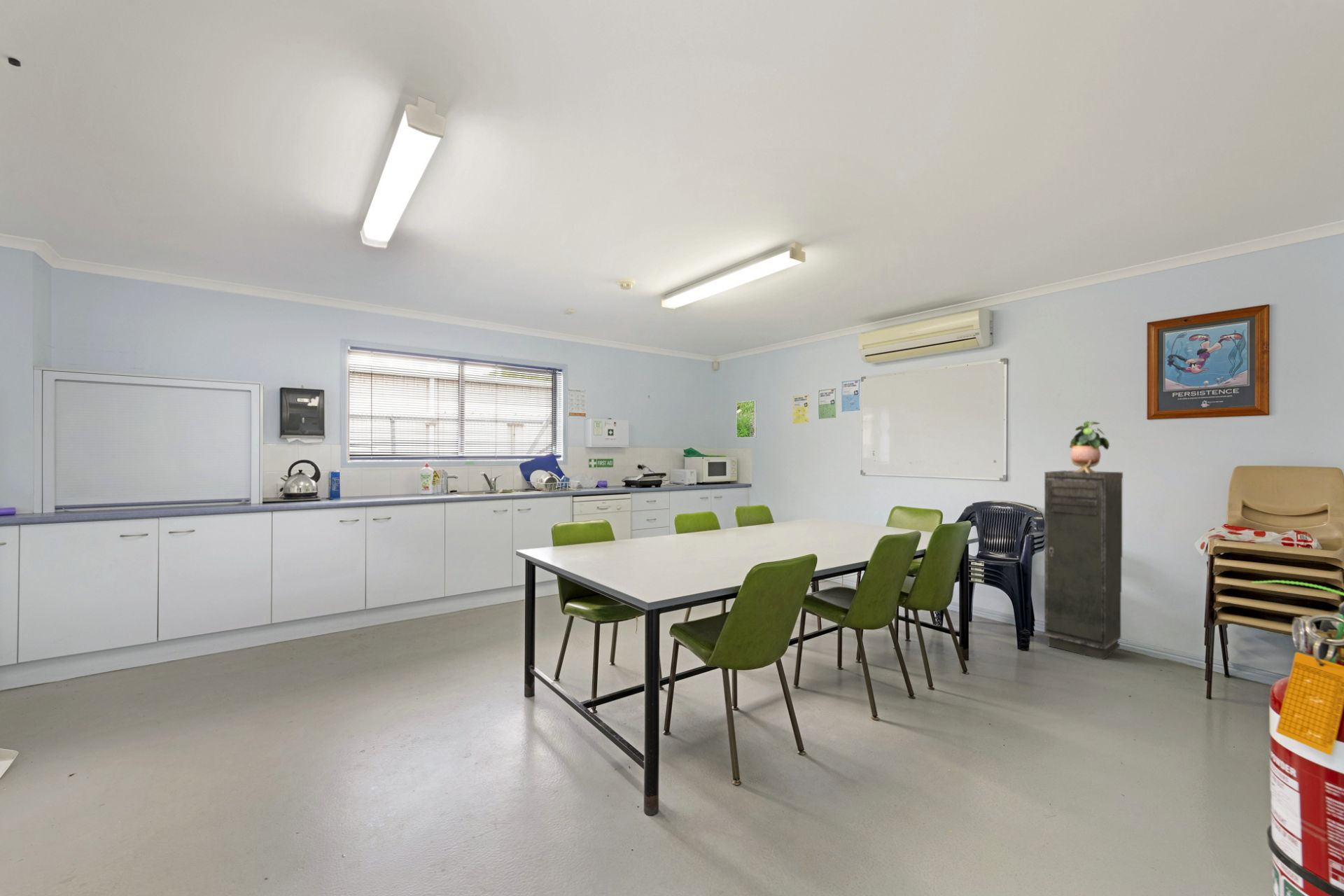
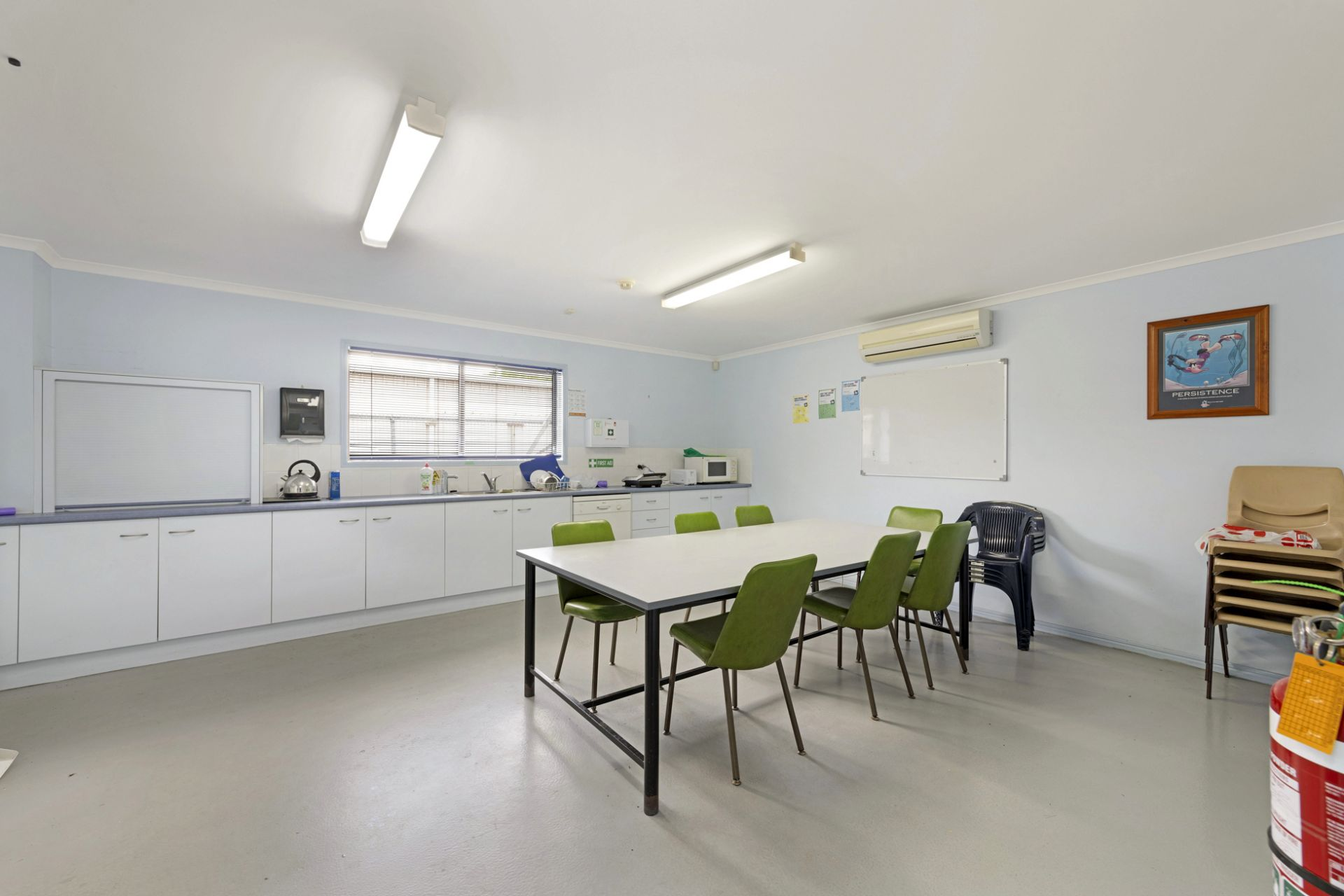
- storage cabinet (1083, 559)
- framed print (746, 419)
- potted plant (1088, 446)
